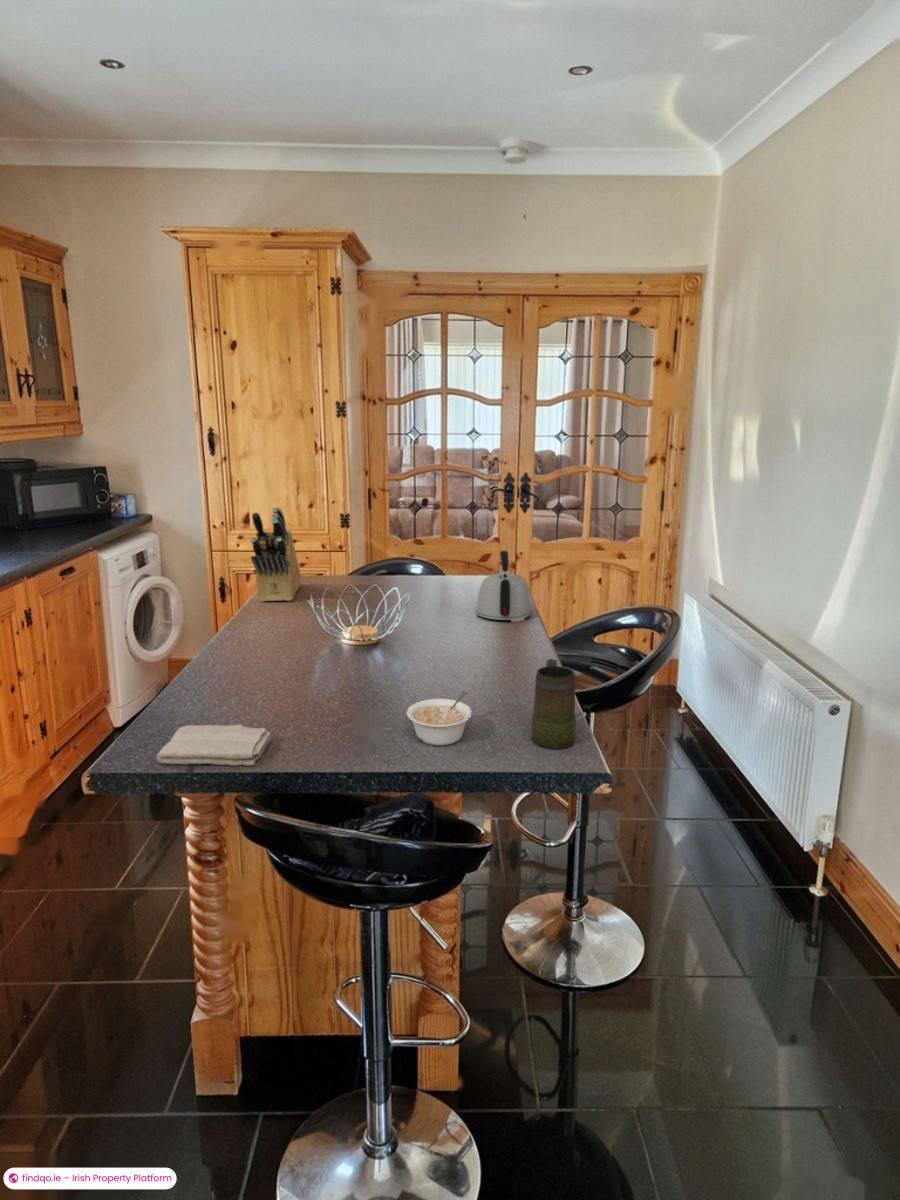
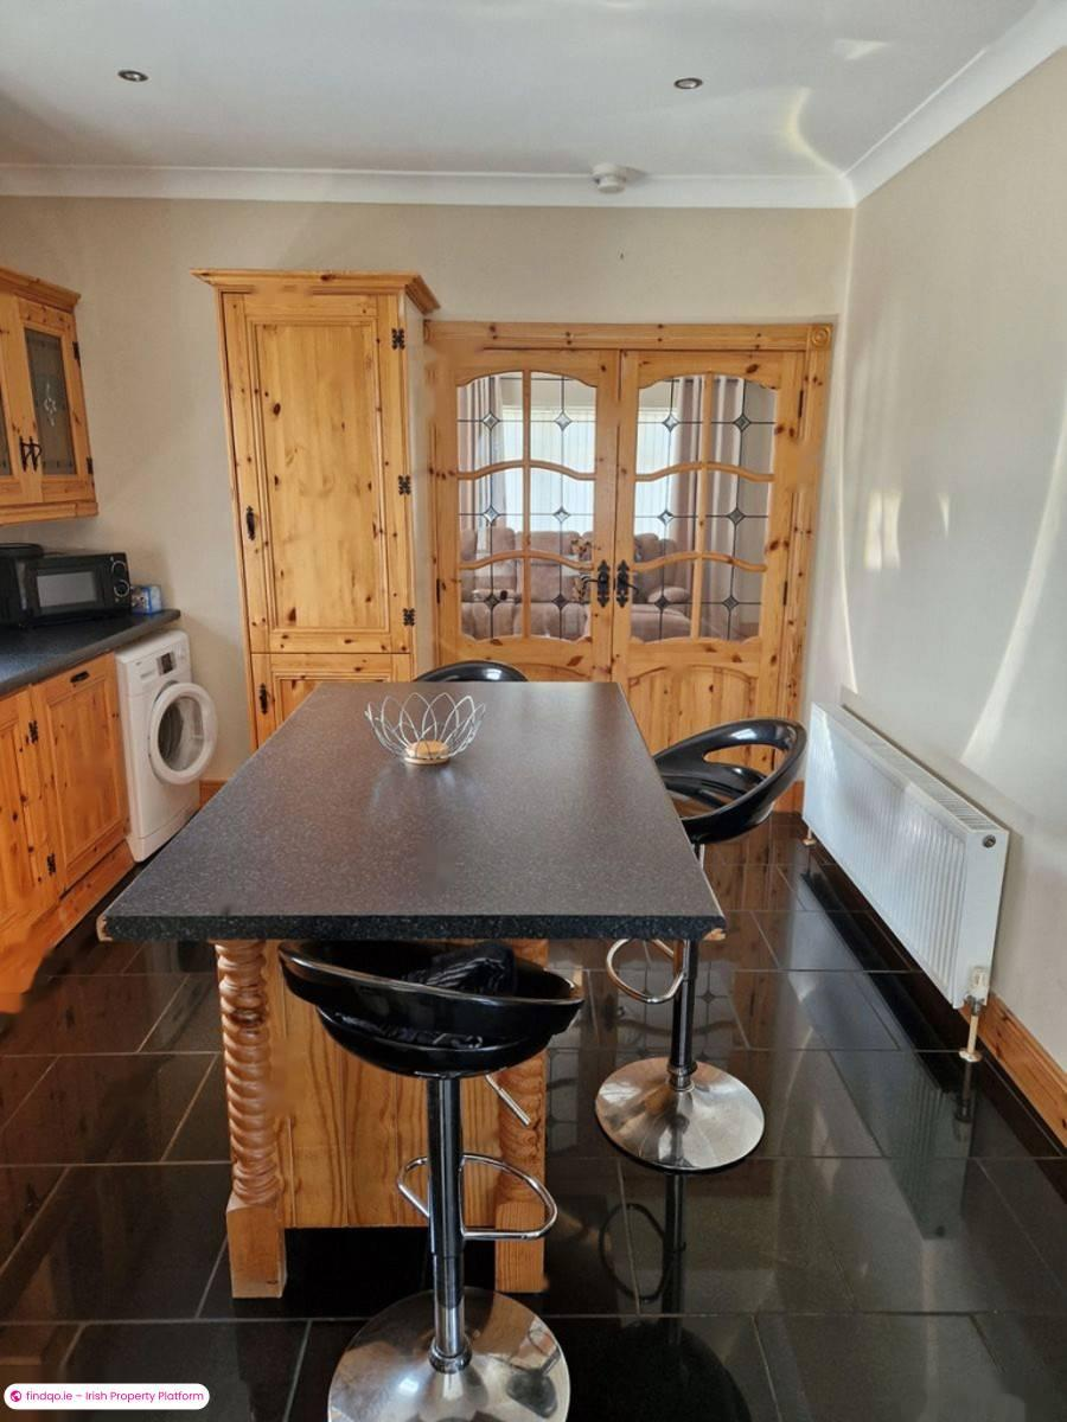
- legume (439, 720)
- knife block (276, 550)
- mug (553, 701)
- washcloth (215, 744)
- kettle (504, 583)
